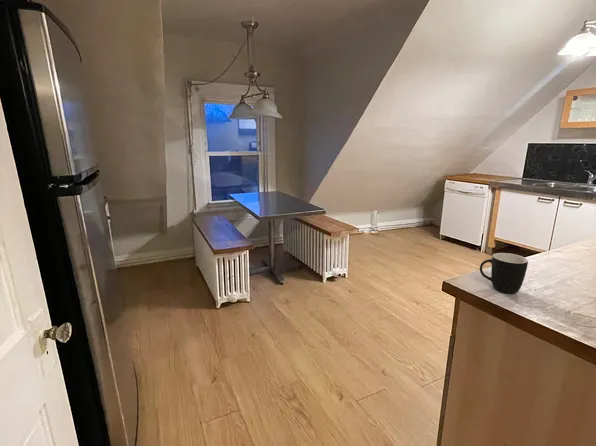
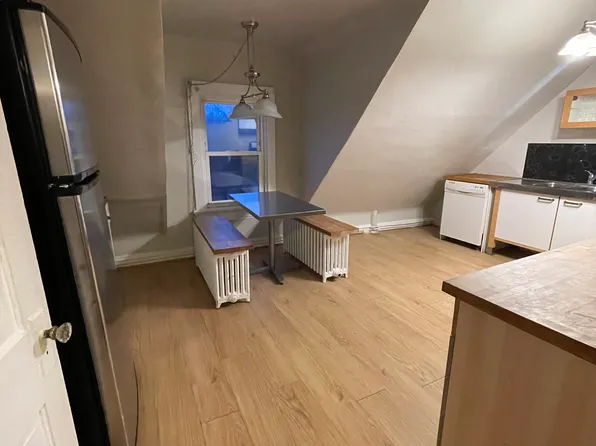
- mug (501, 272)
